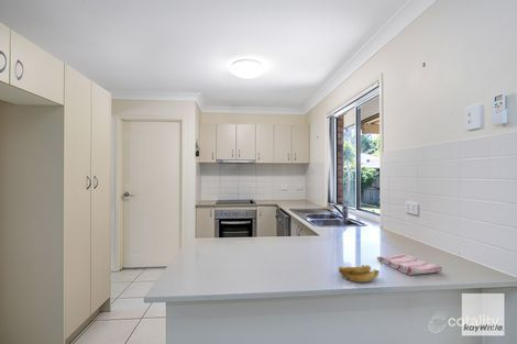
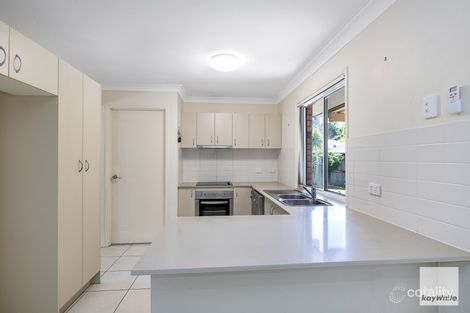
- dish towel (407, 262)
- banana (358, 269)
